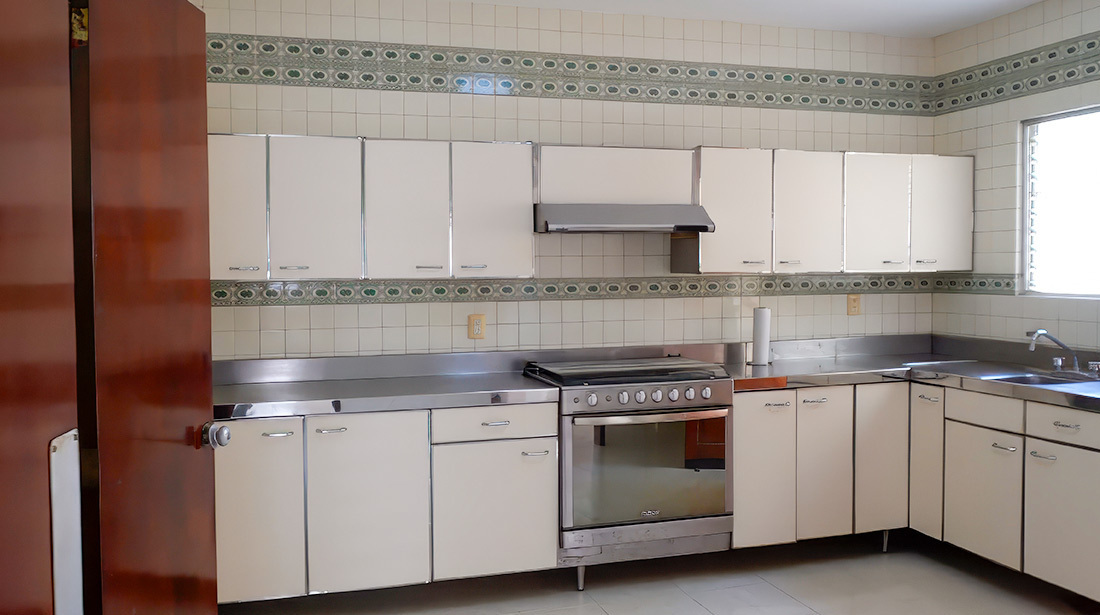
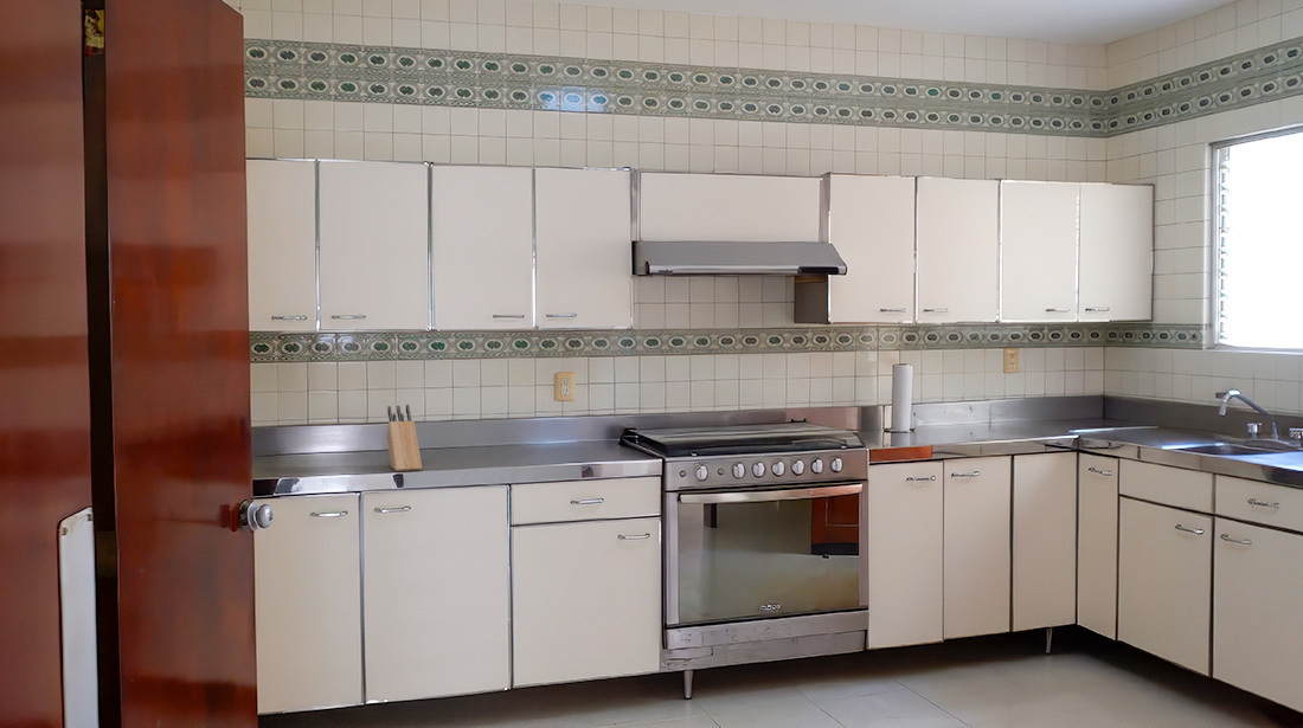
+ knife block (403, 436)
